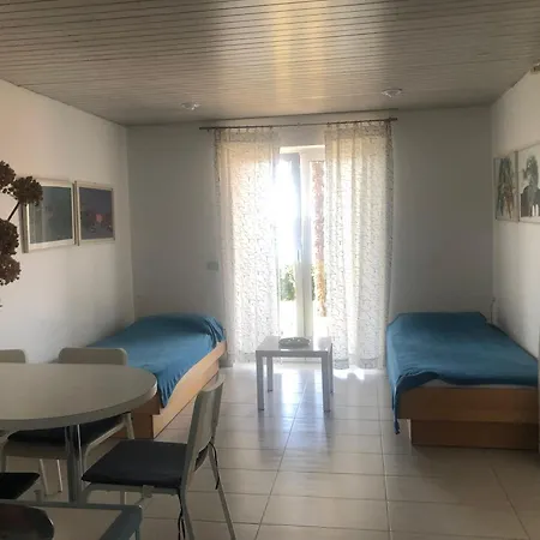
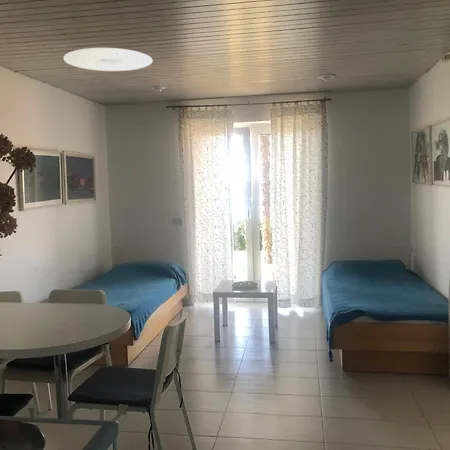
+ ceiling light (108, 56)
